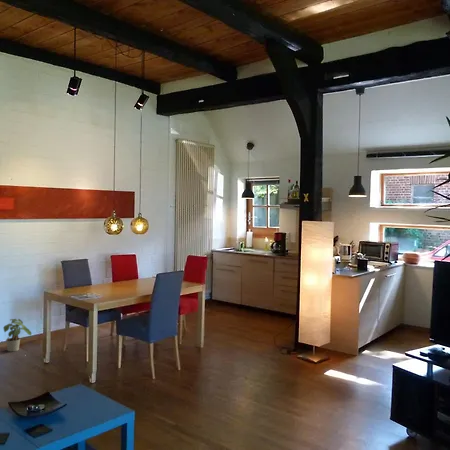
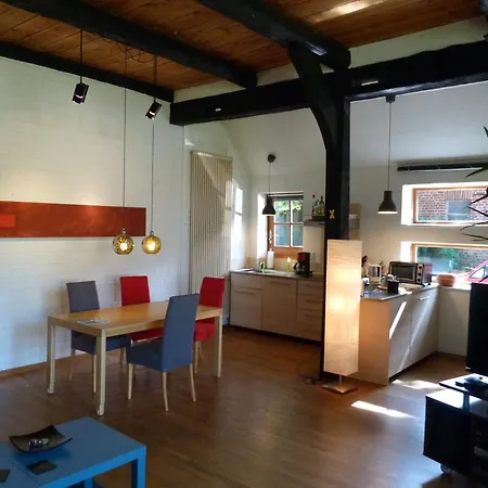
- potted plant (15, 335)
